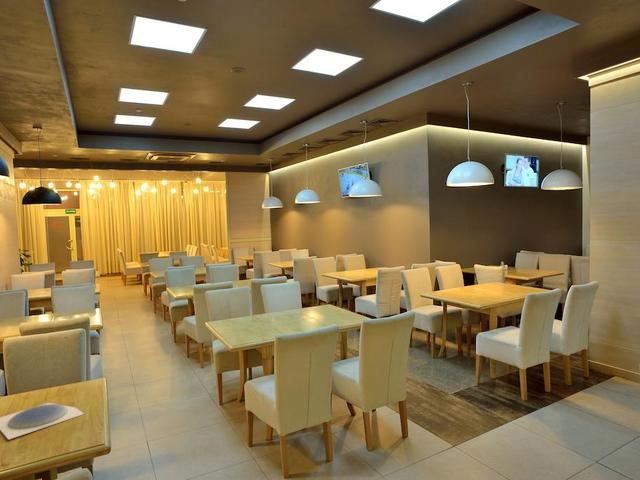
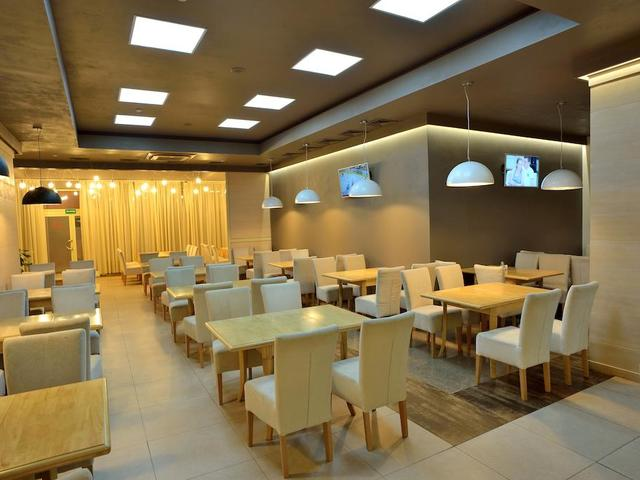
- plate (38, 413)
